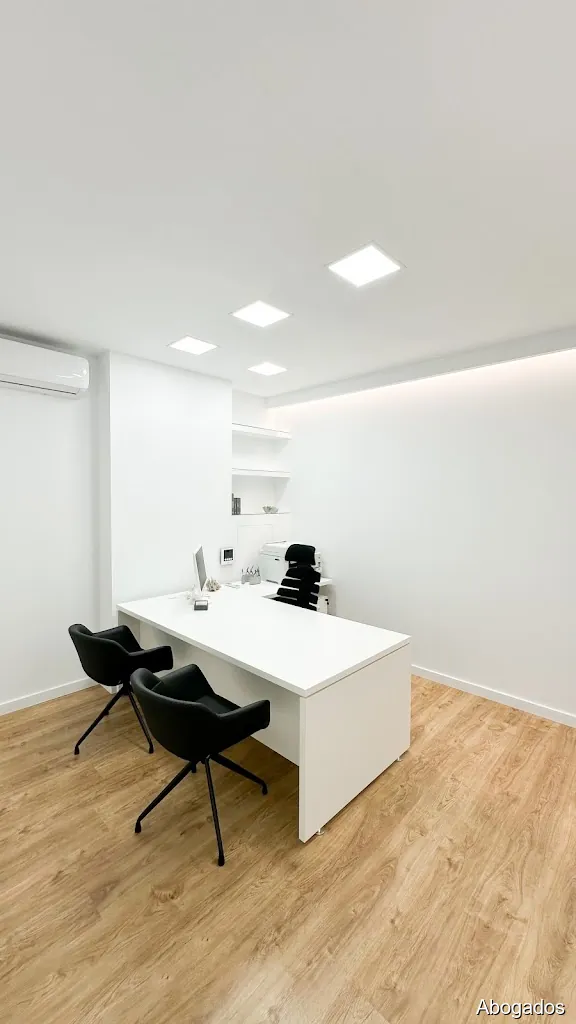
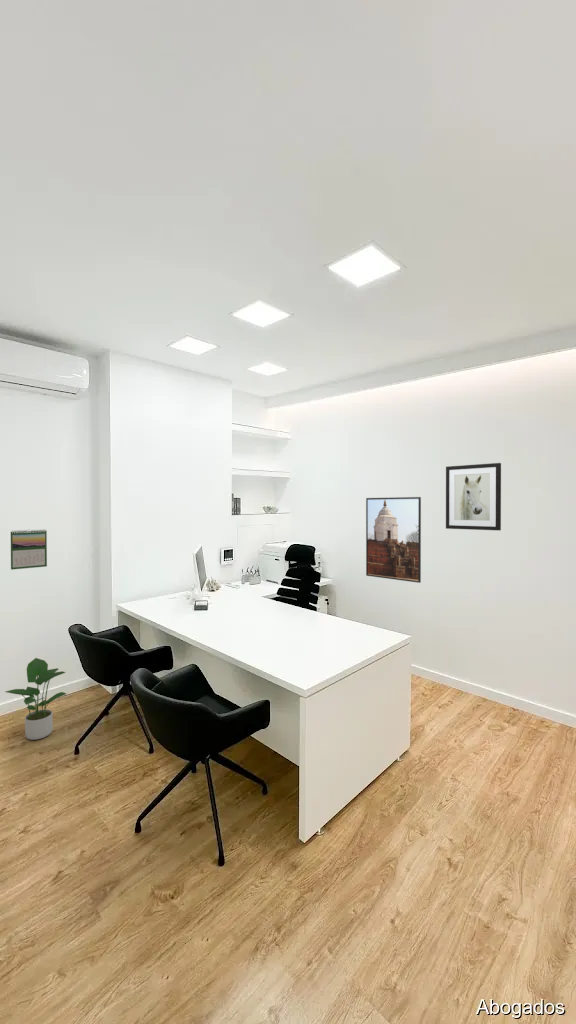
+ calendar (29, 548)
+ potted plant (36, 700)
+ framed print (392, 538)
+ wall art (472, 497)
